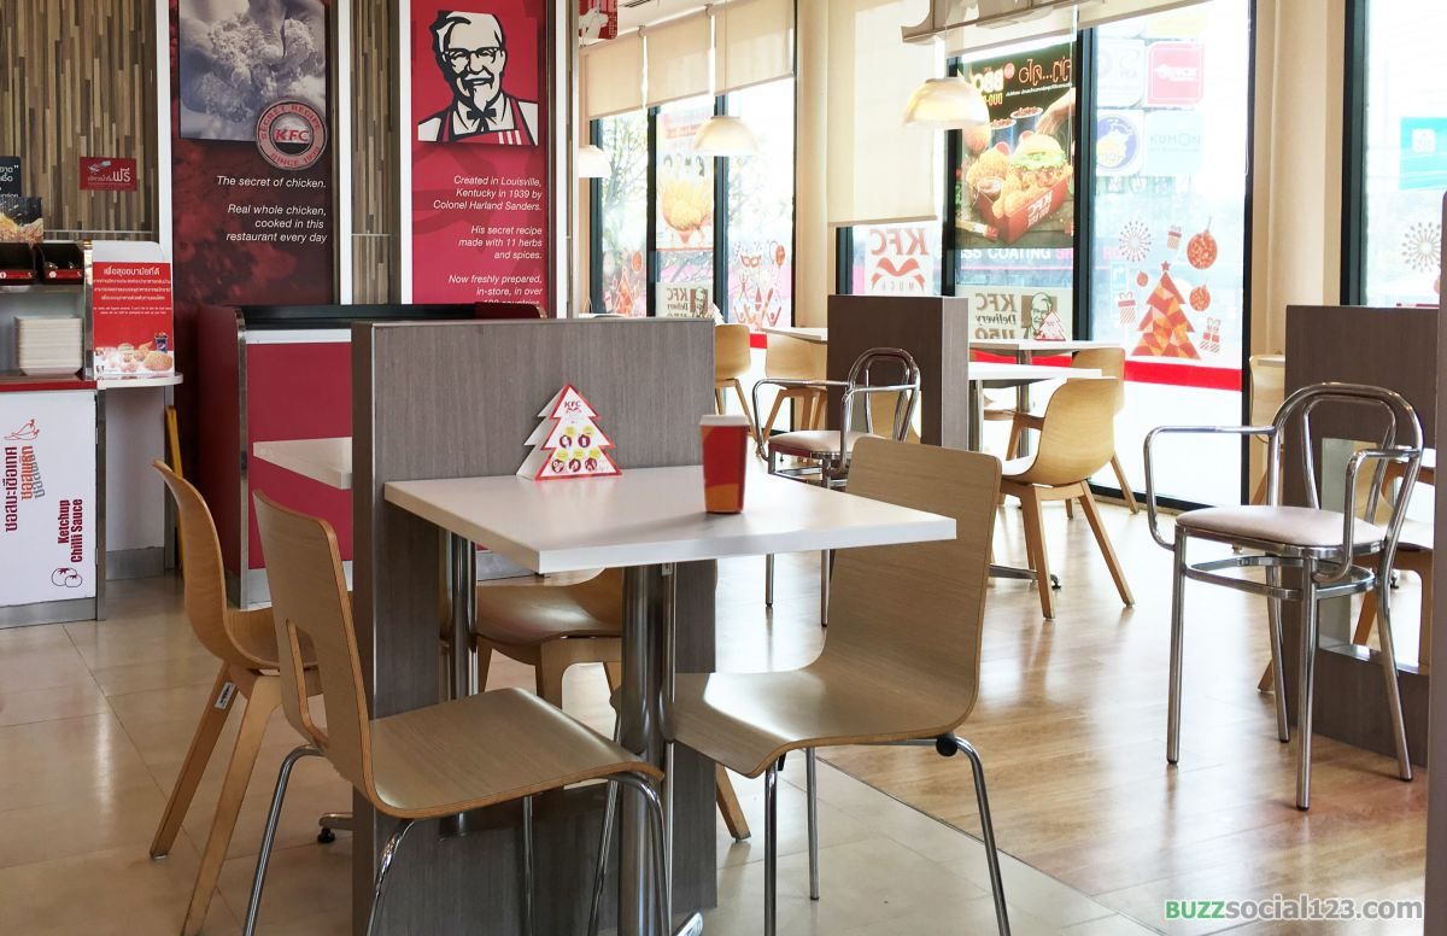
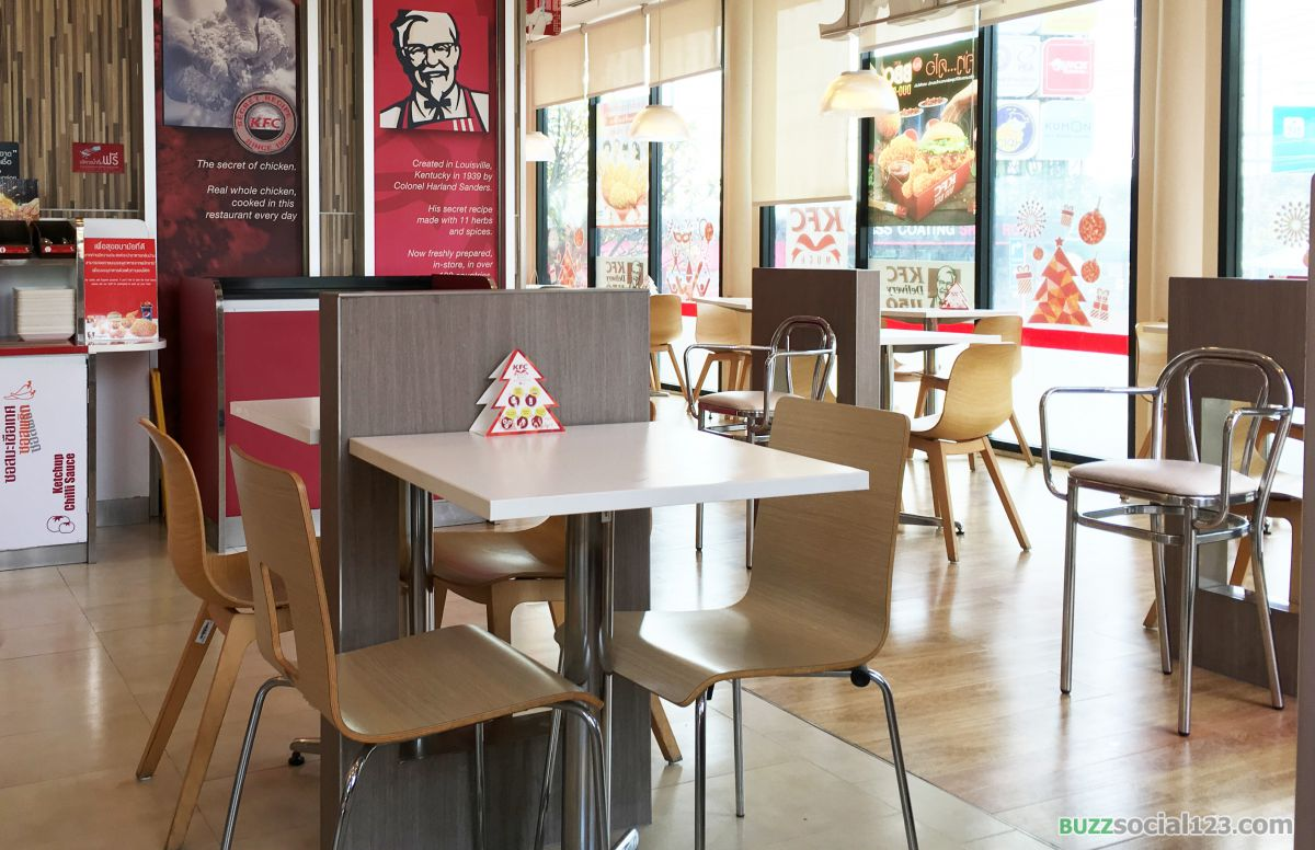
- paper cup (724, 462)
